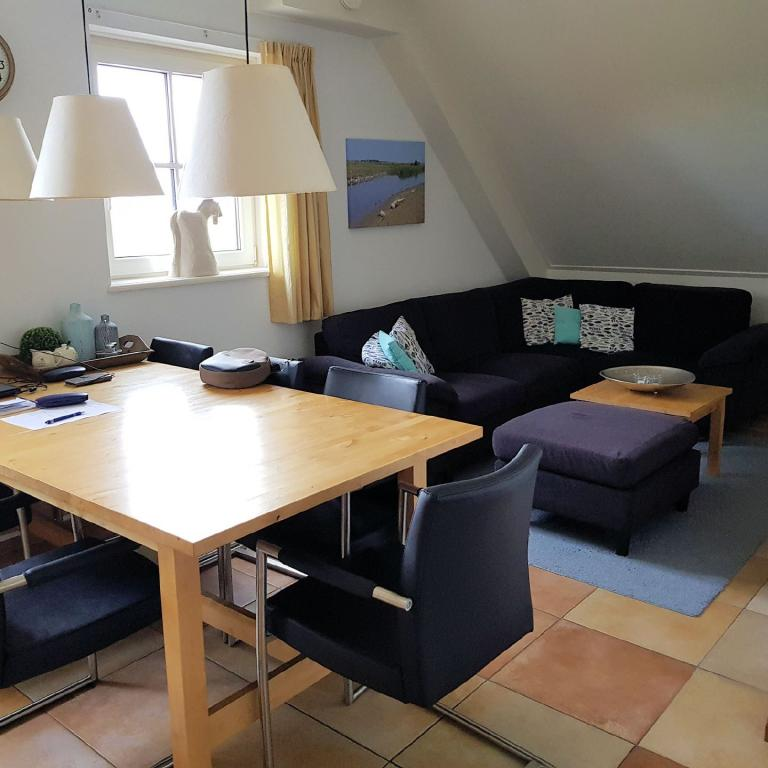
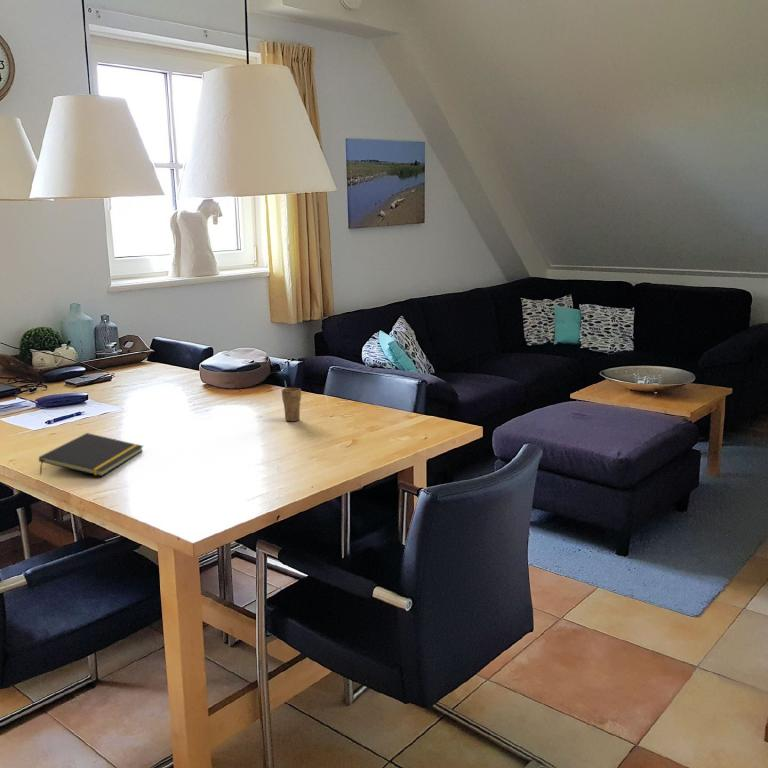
+ cup (291, 400)
+ notepad (93, 453)
